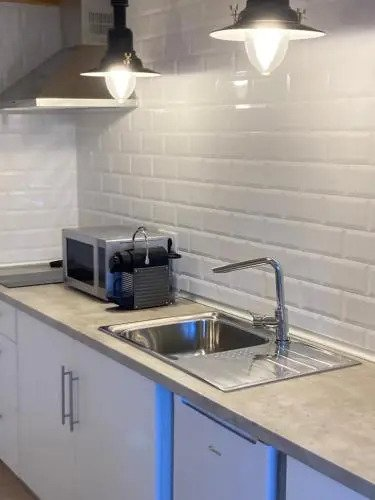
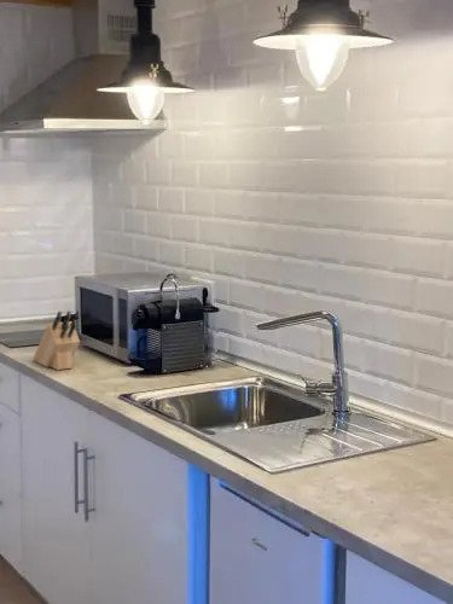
+ knife block (57, 336)
